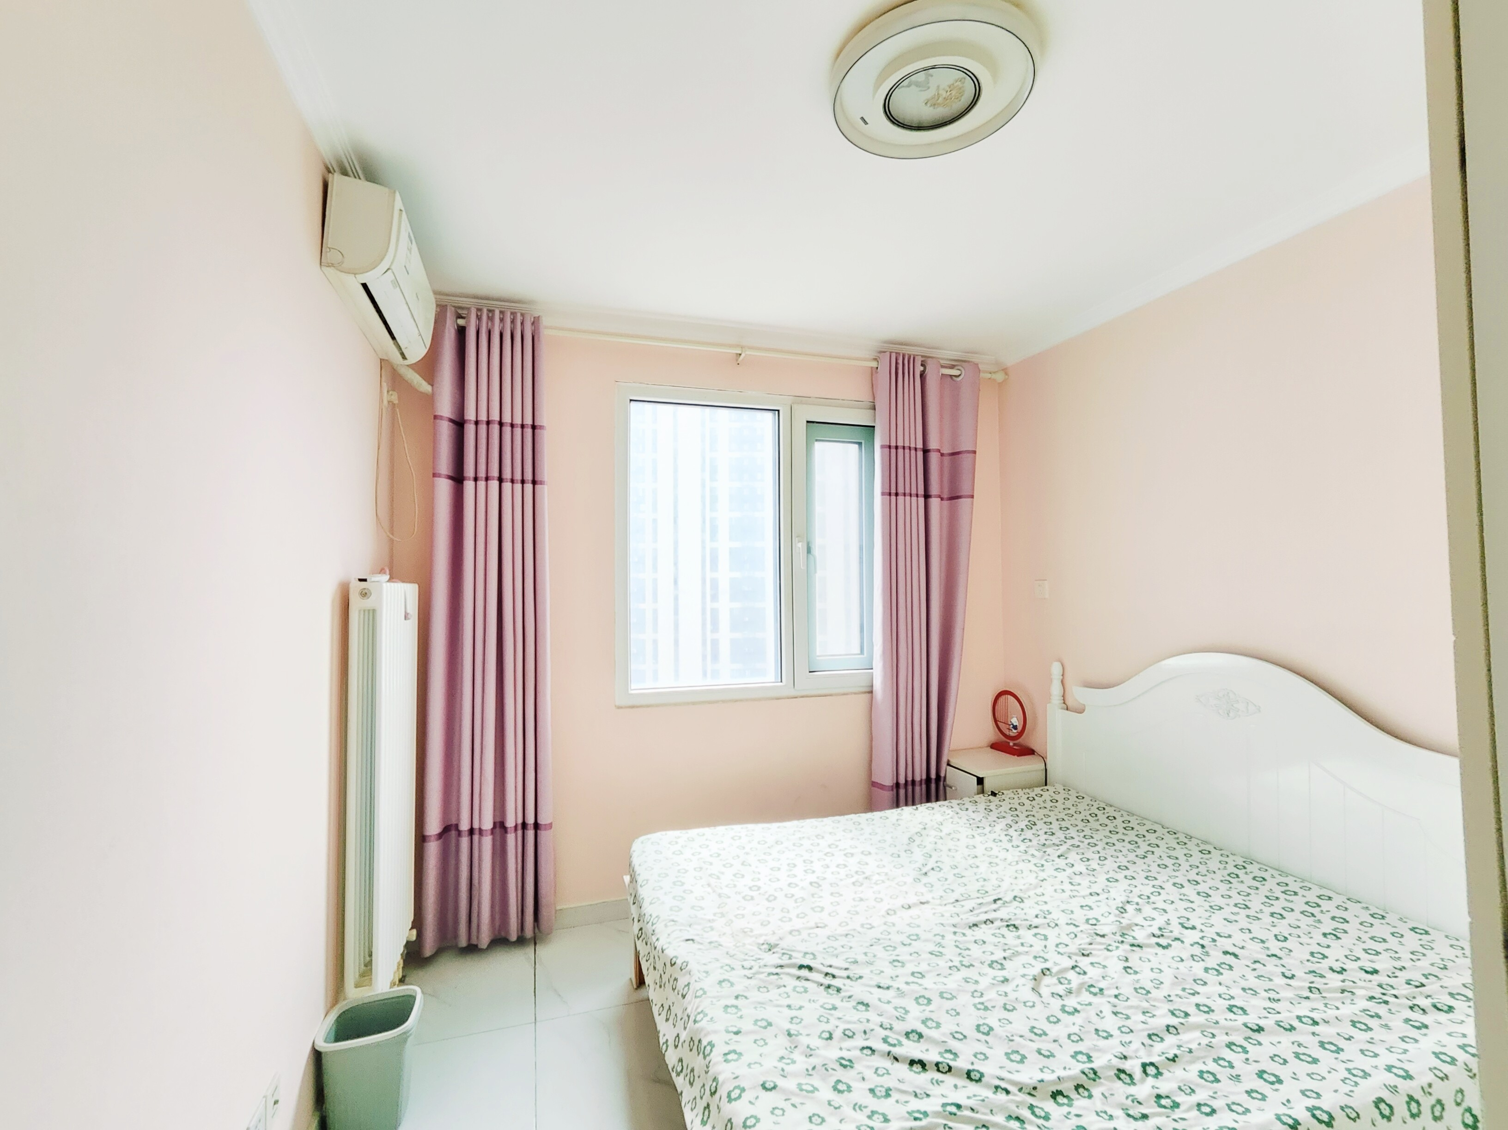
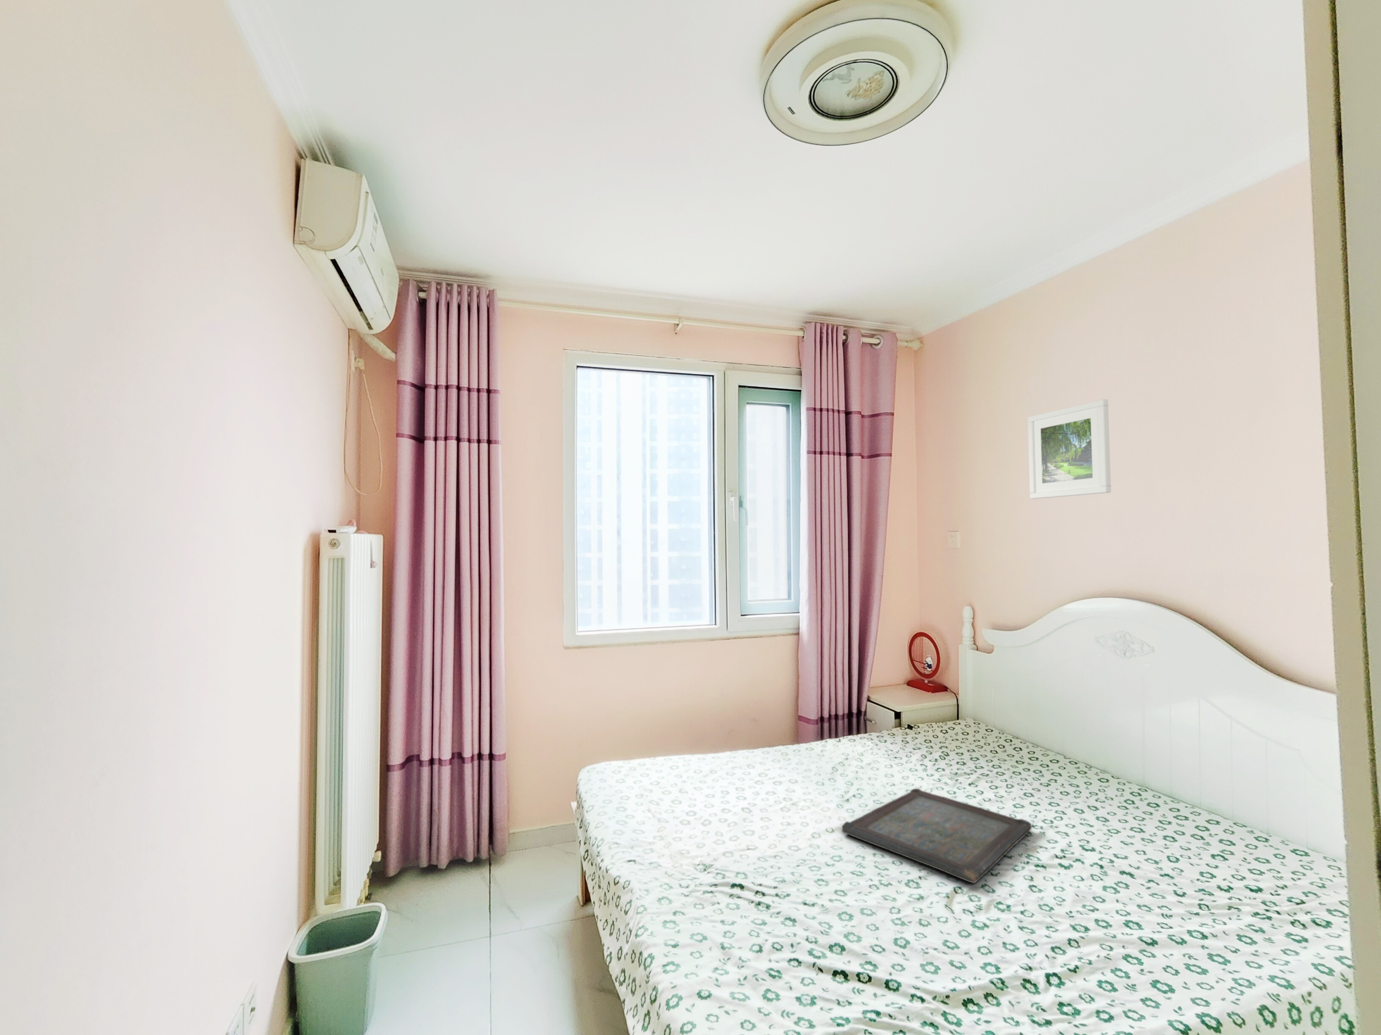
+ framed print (1067, 452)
+ serving tray (940, 828)
